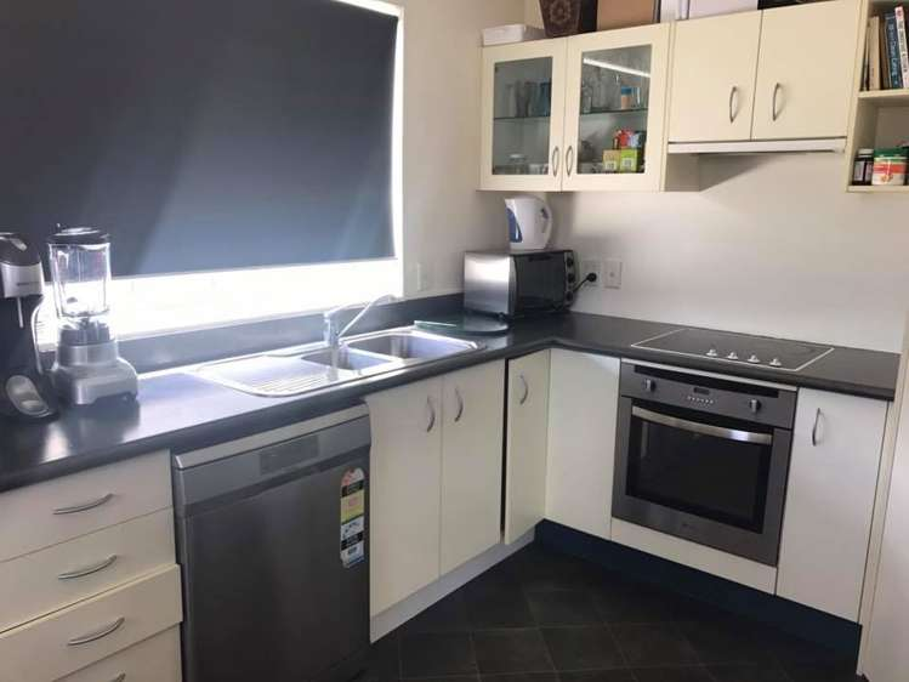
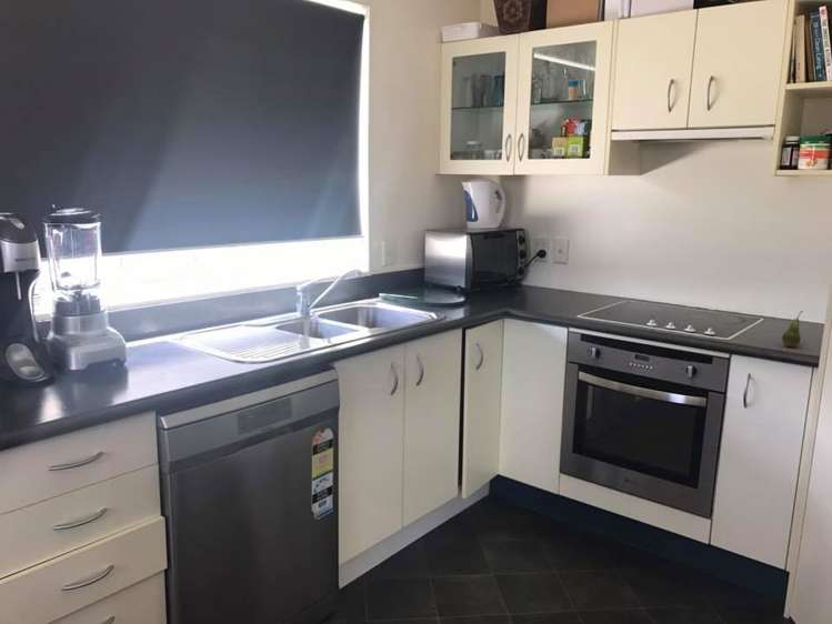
+ fruit (792, 328)
